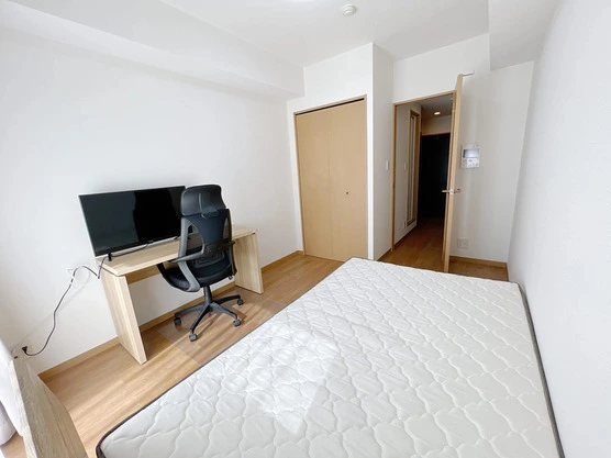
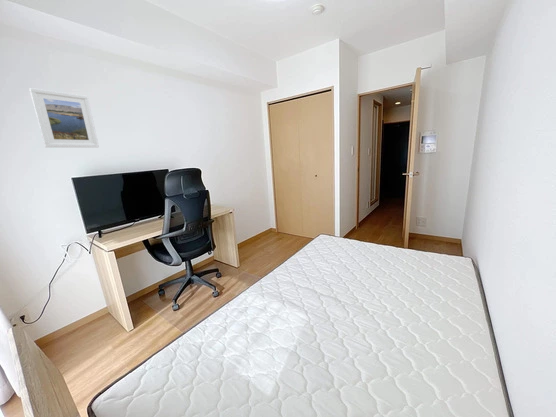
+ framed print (67, 120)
